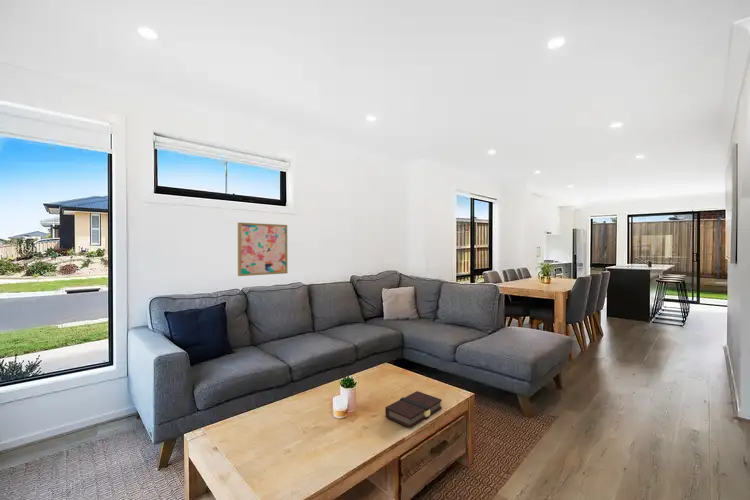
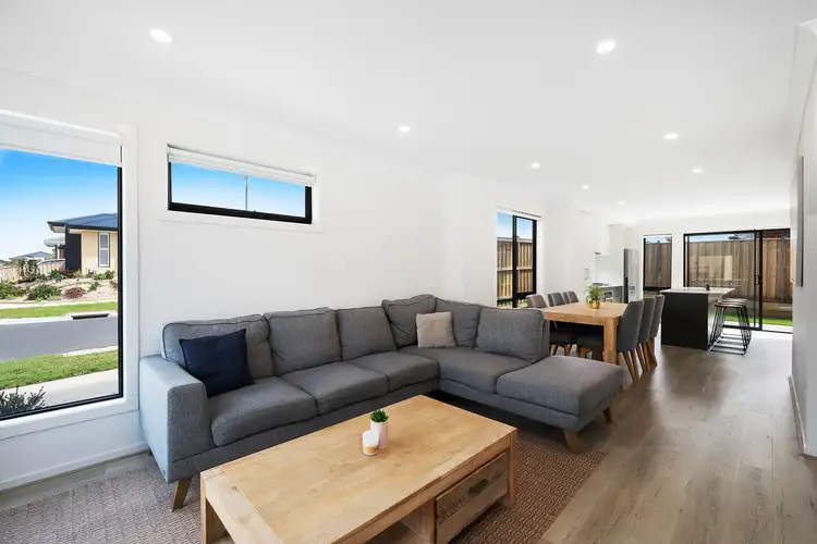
- book (414, 408)
- wall art (263, 249)
